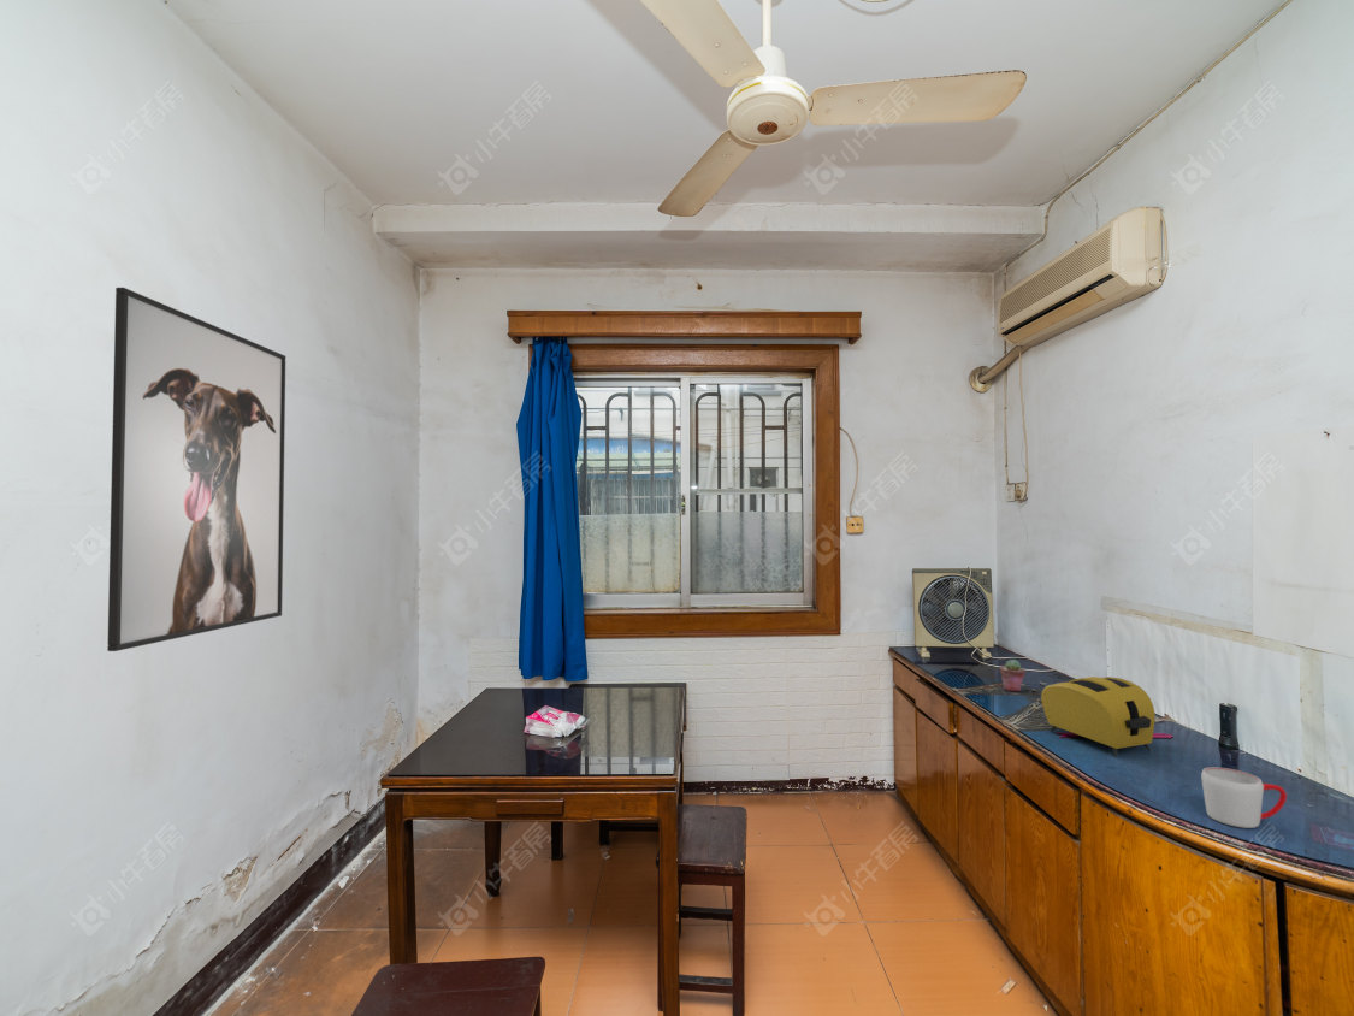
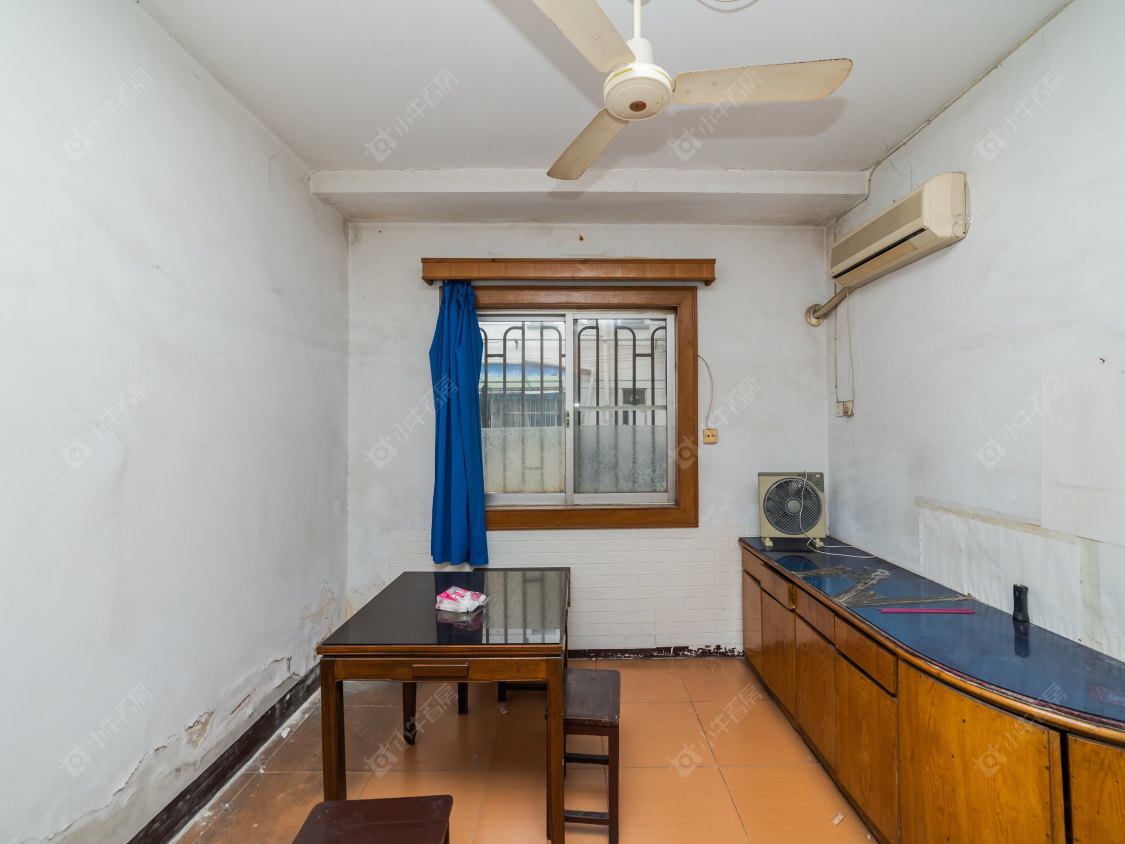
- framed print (212, 477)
- potted succulent (1012, 674)
- mug (1243, 798)
- toaster (1098, 709)
